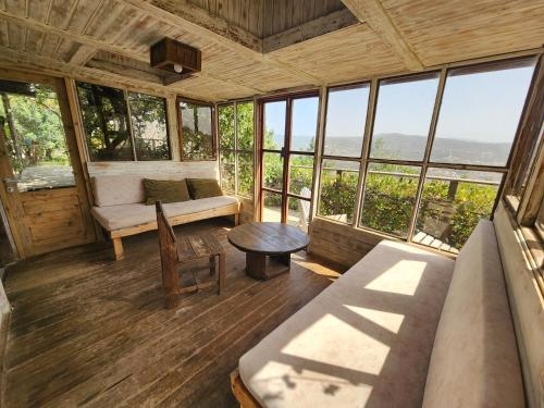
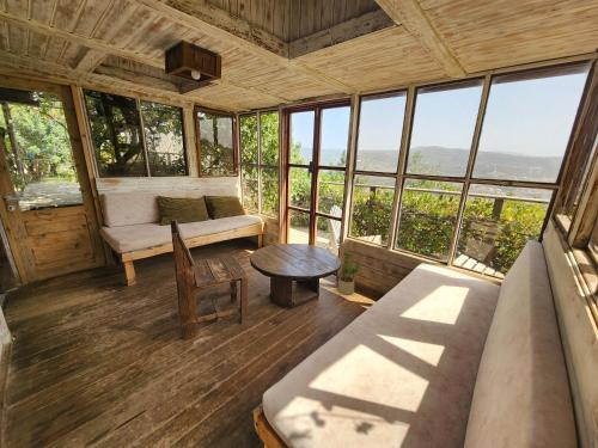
+ potted plant (349, 271)
